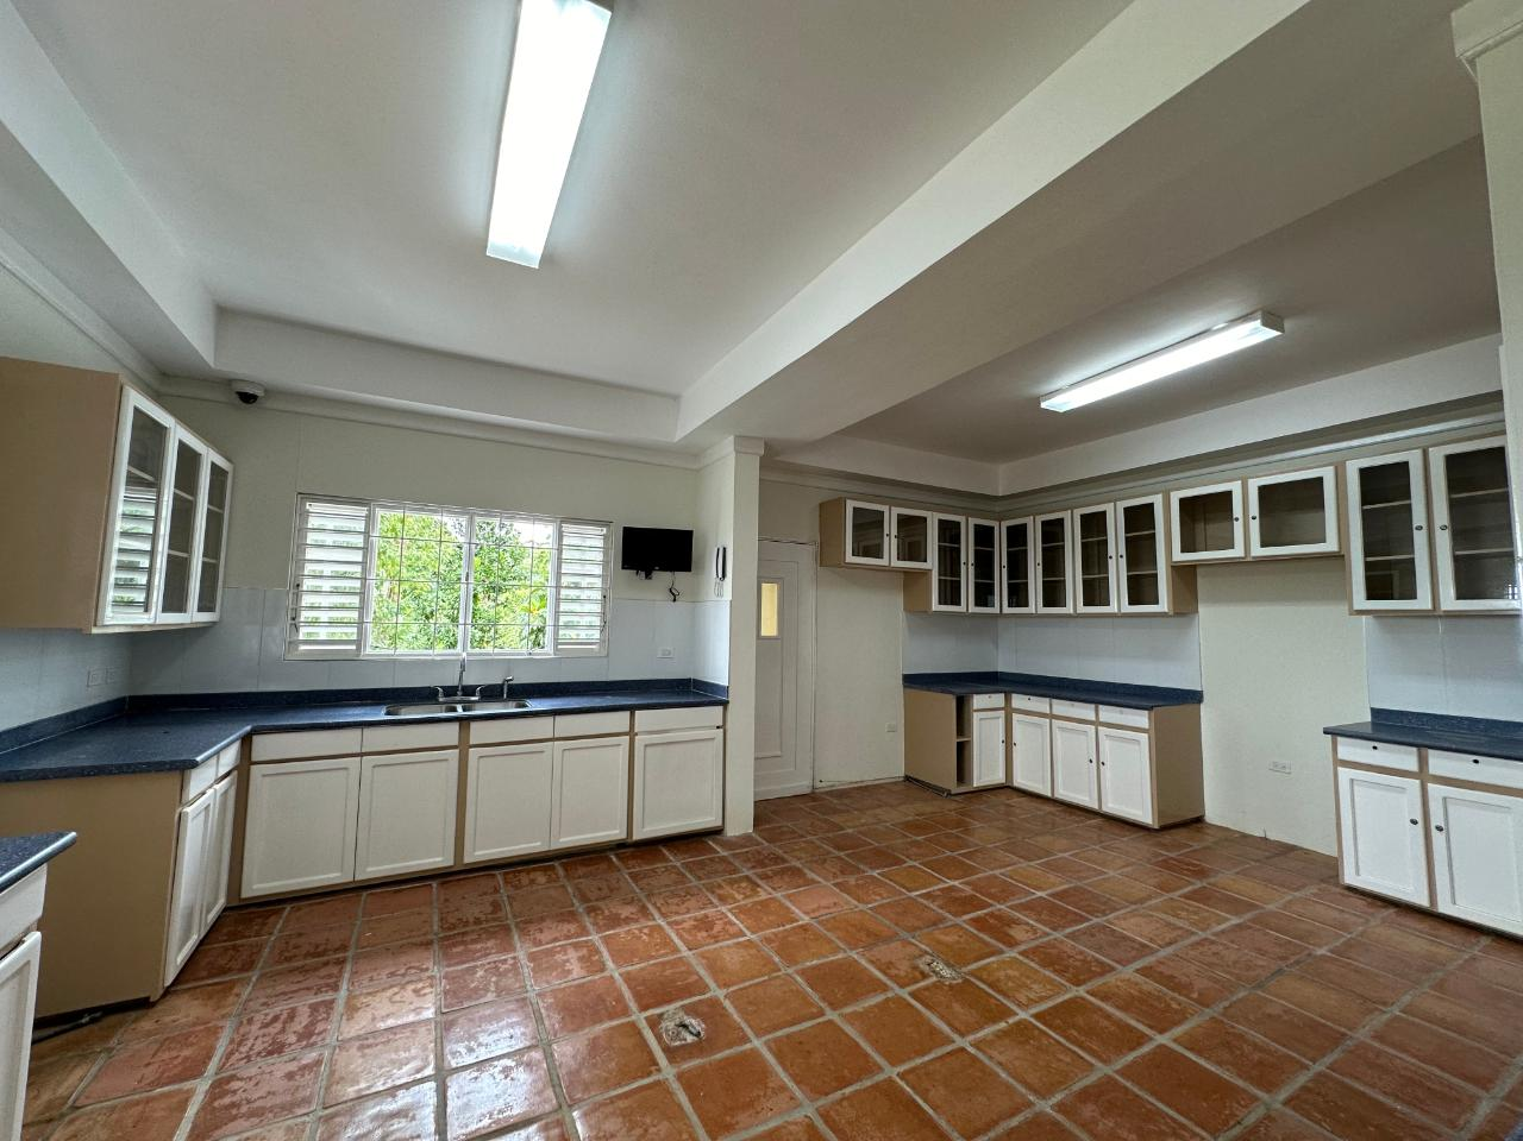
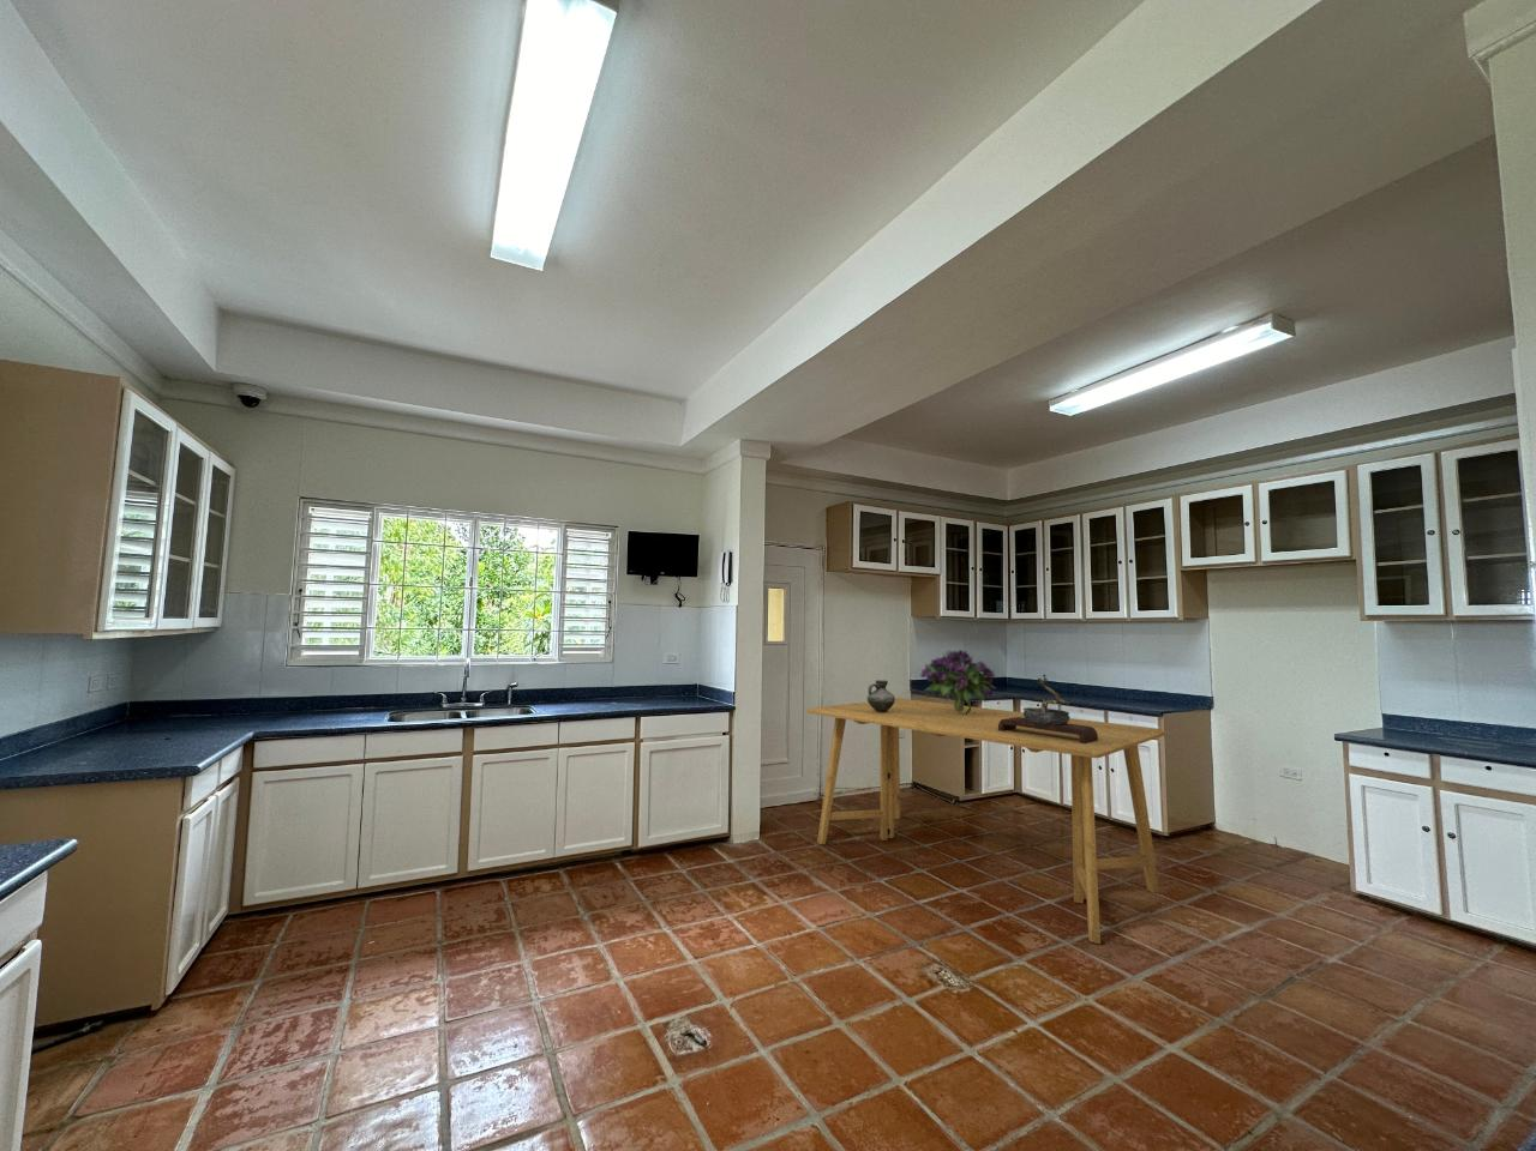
+ ceramic pitcher (880, 695)
+ bonsai tree (1045, 704)
+ bouquet (959, 681)
+ dining table (982, 740)
